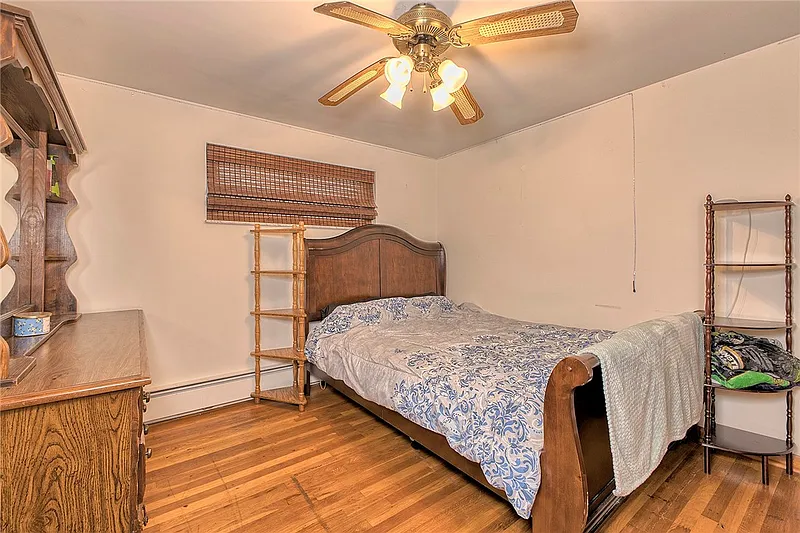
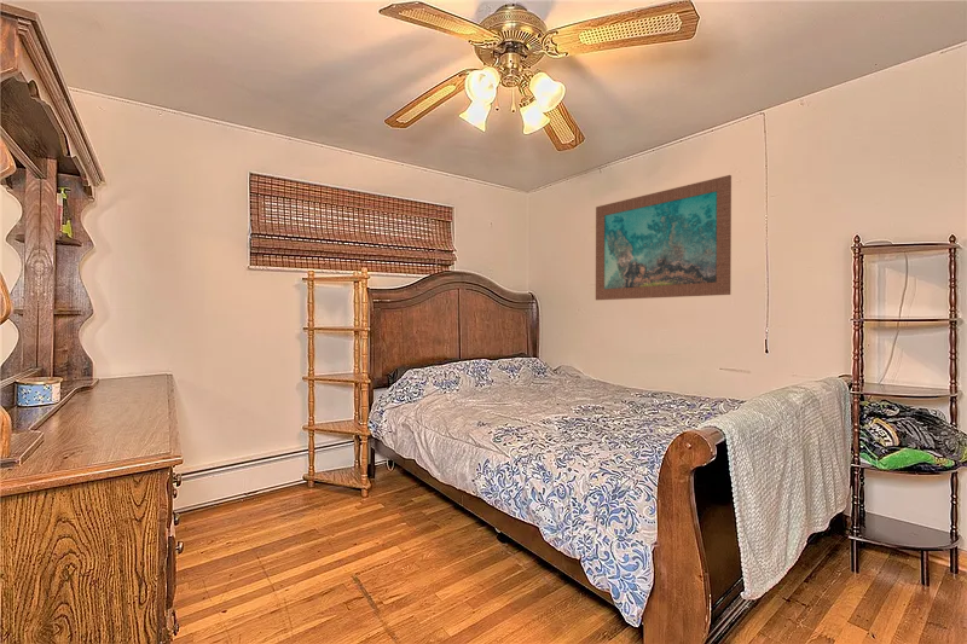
+ wall art (654, 245)
